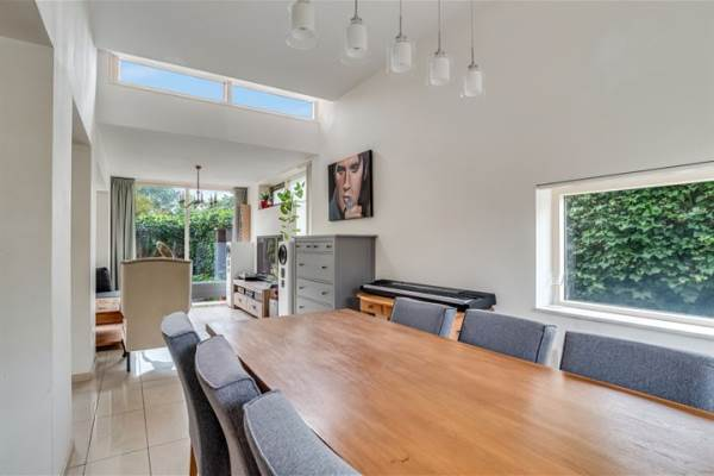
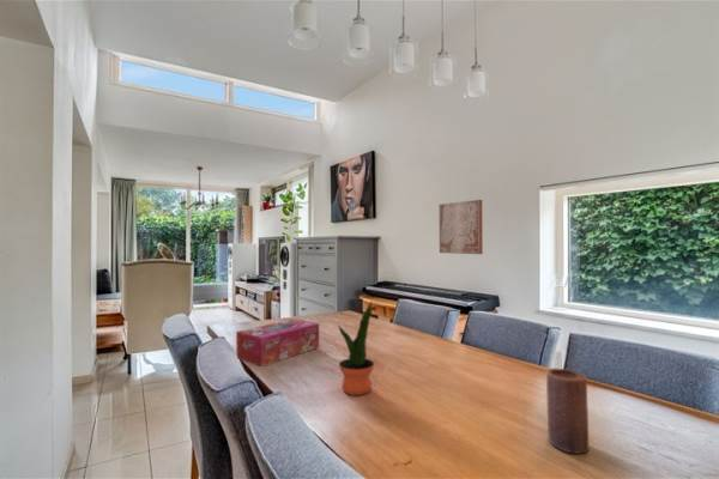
+ potted plant (358, 345)
+ wall art (459, 228)
+ tissue box (279, 339)
+ candle (567, 408)
